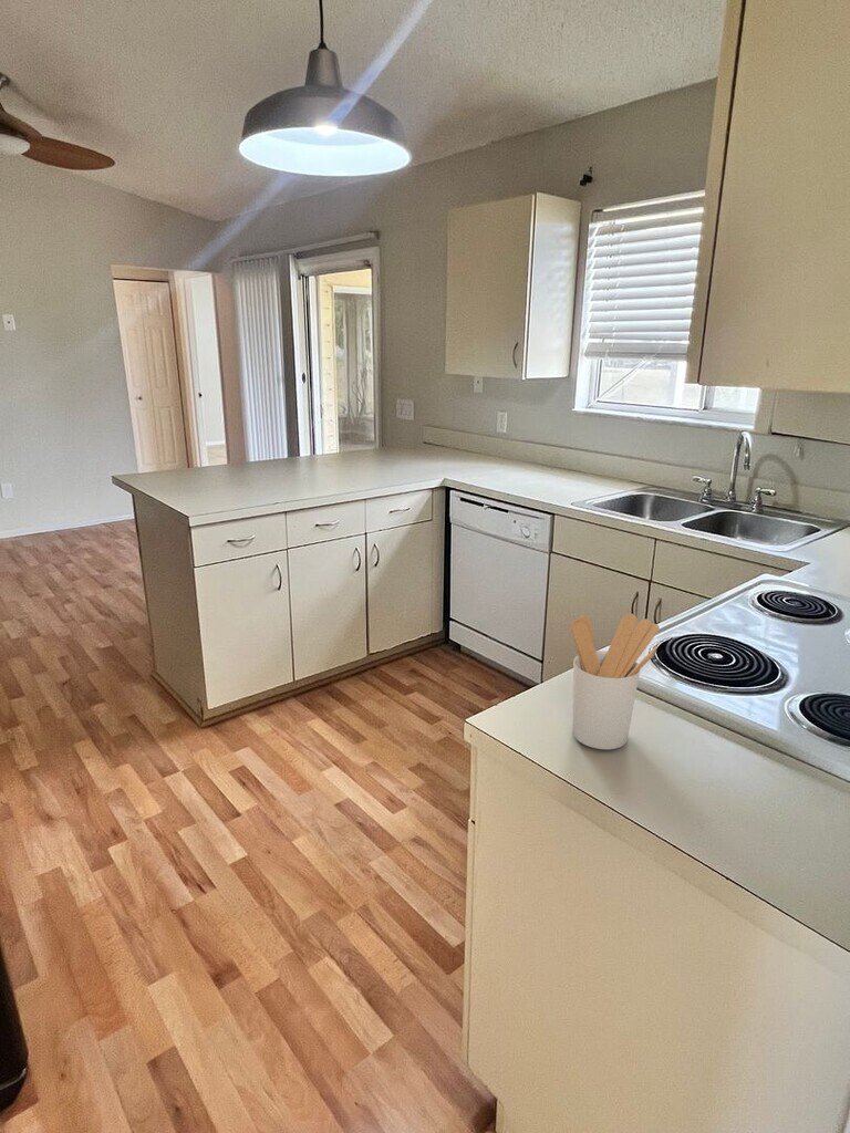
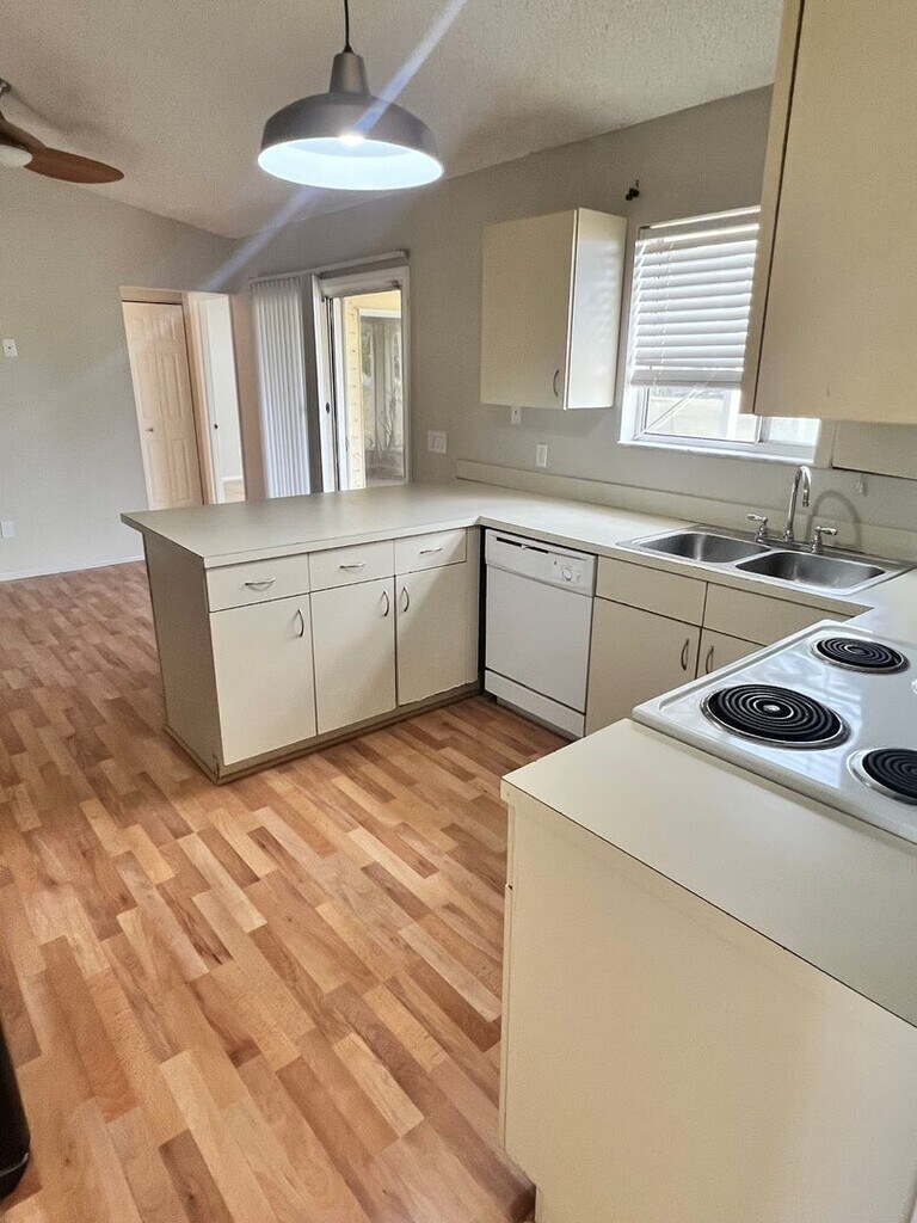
- utensil holder (614, 677)
